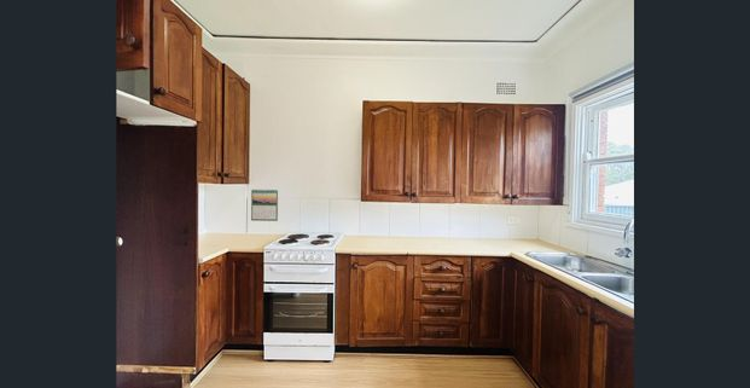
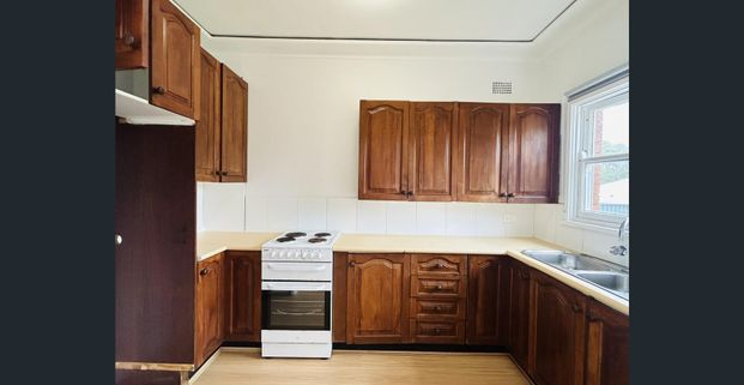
- calendar (264, 204)
